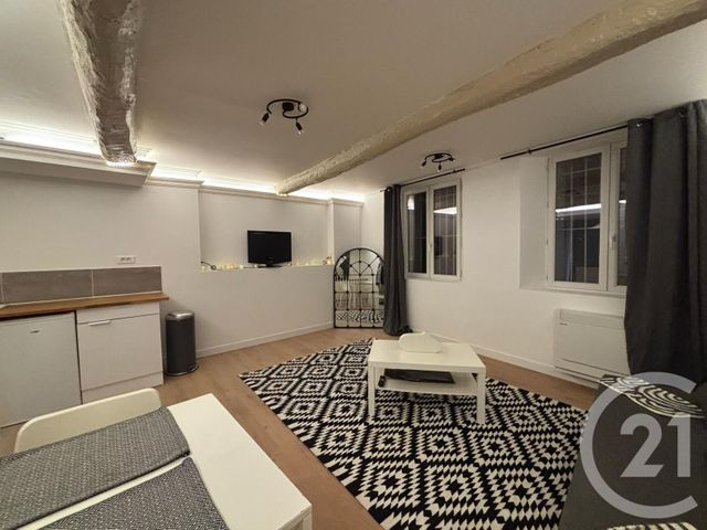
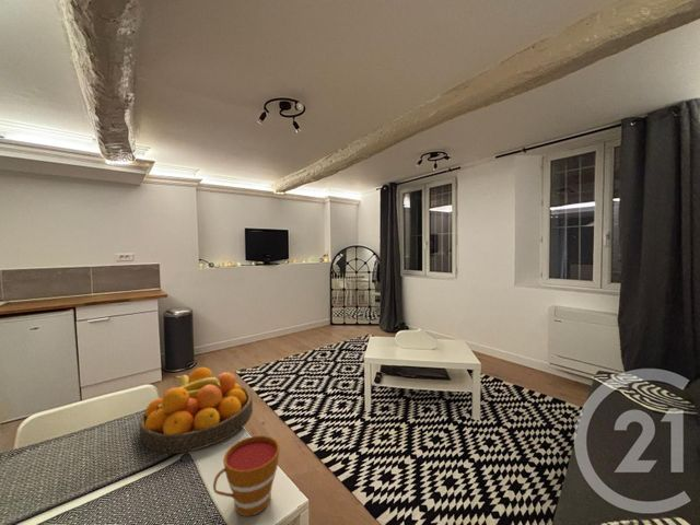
+ fruit bowl (199, 398)
+ cup (247, 479)
